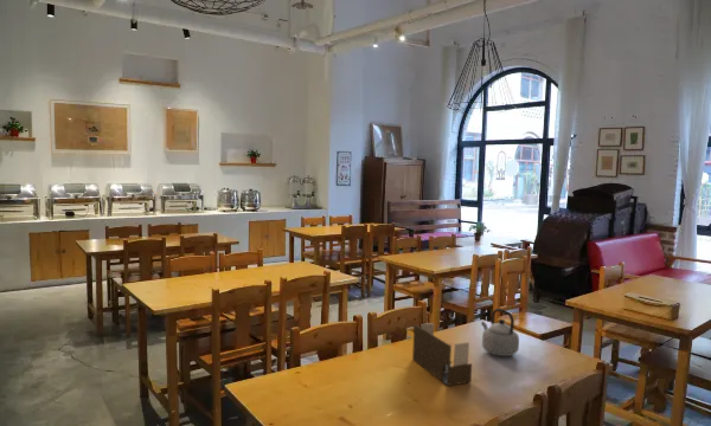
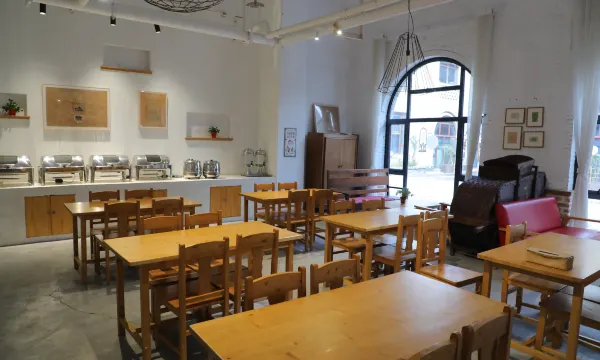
- teapot (497, 329)
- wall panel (441, 351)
